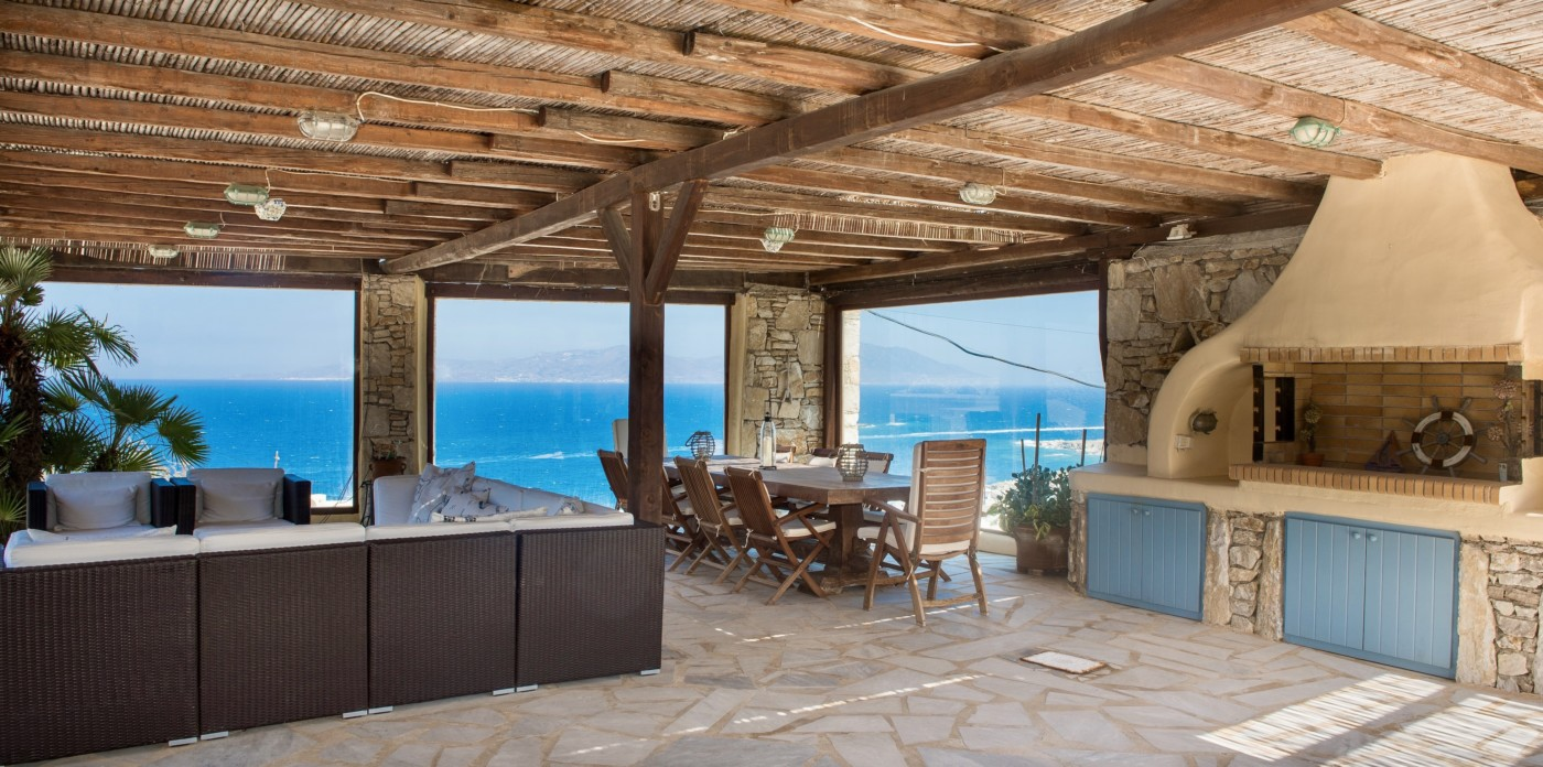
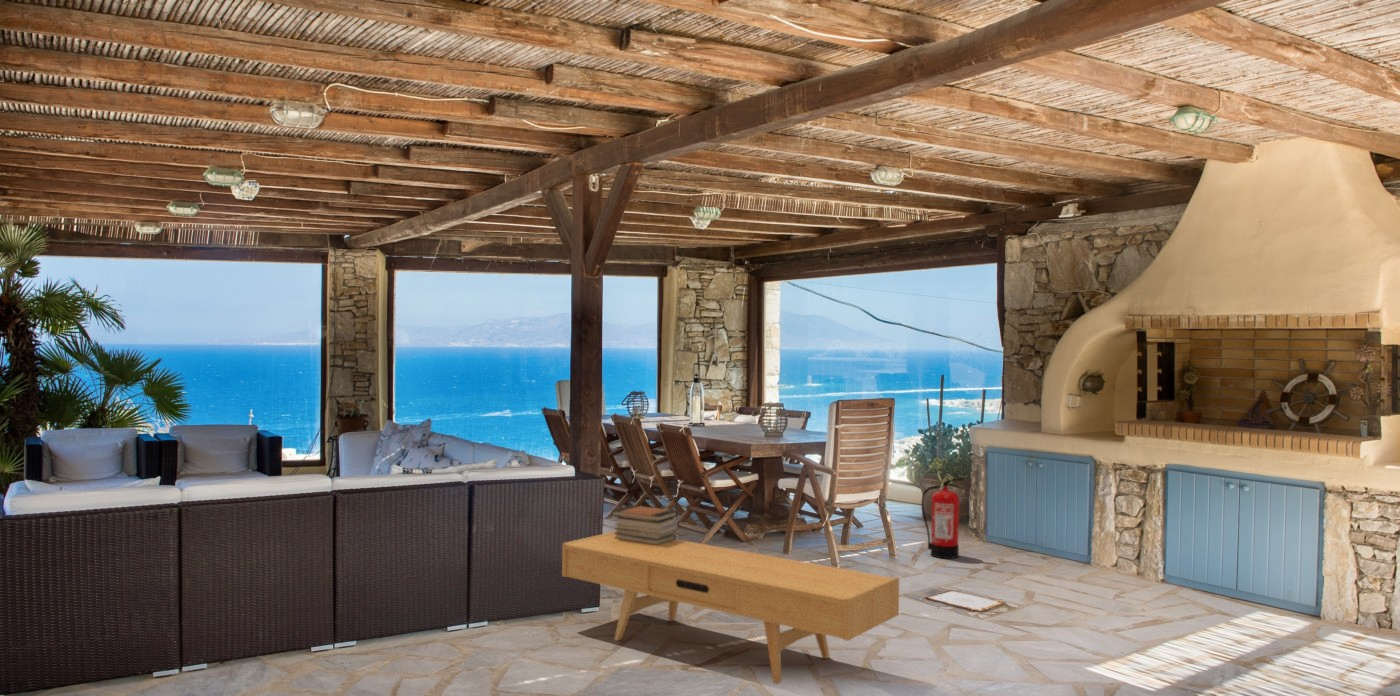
+ fire extinguisher (942, 516)
+ tv console (719, 603)
+ book stack (645, 523)
